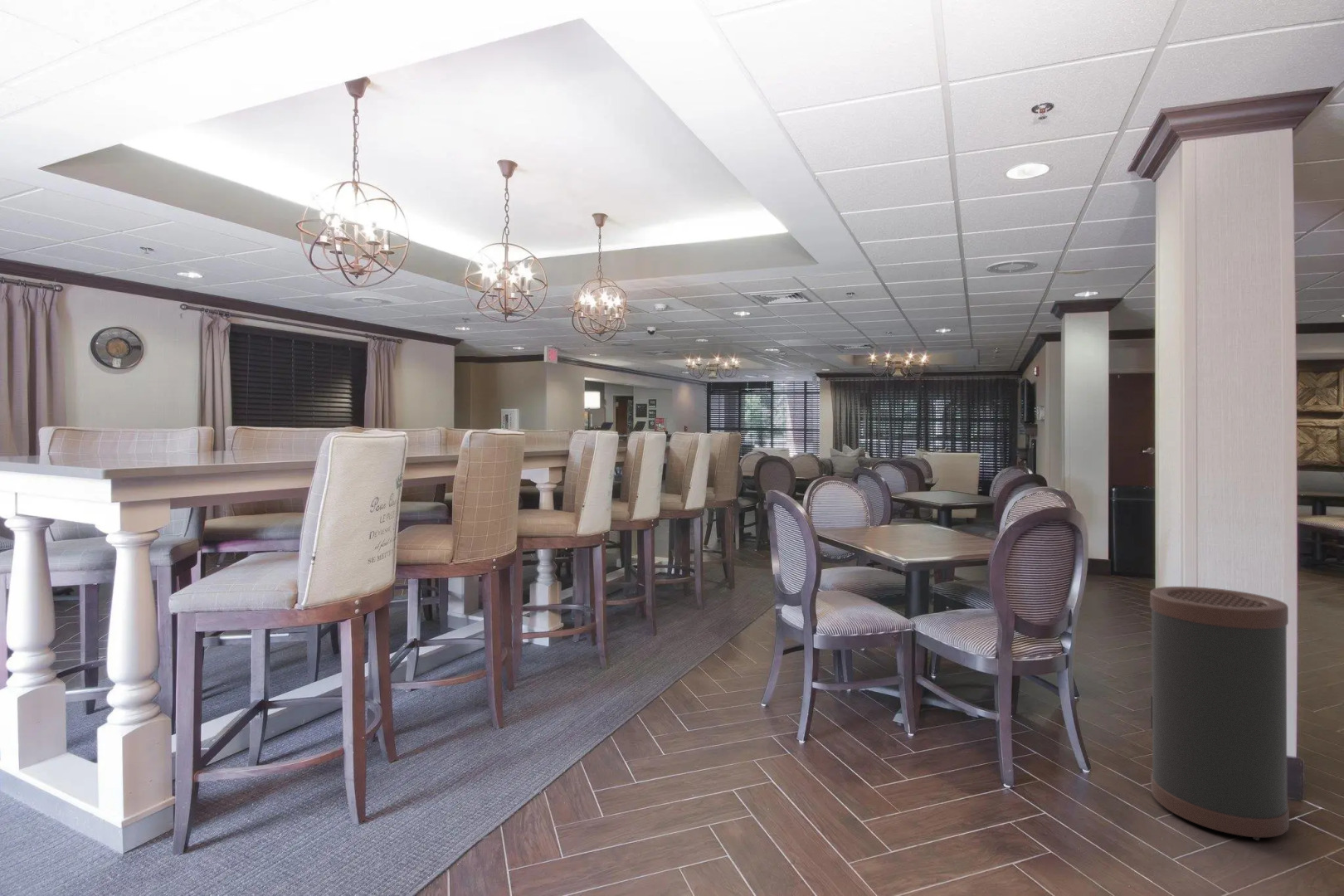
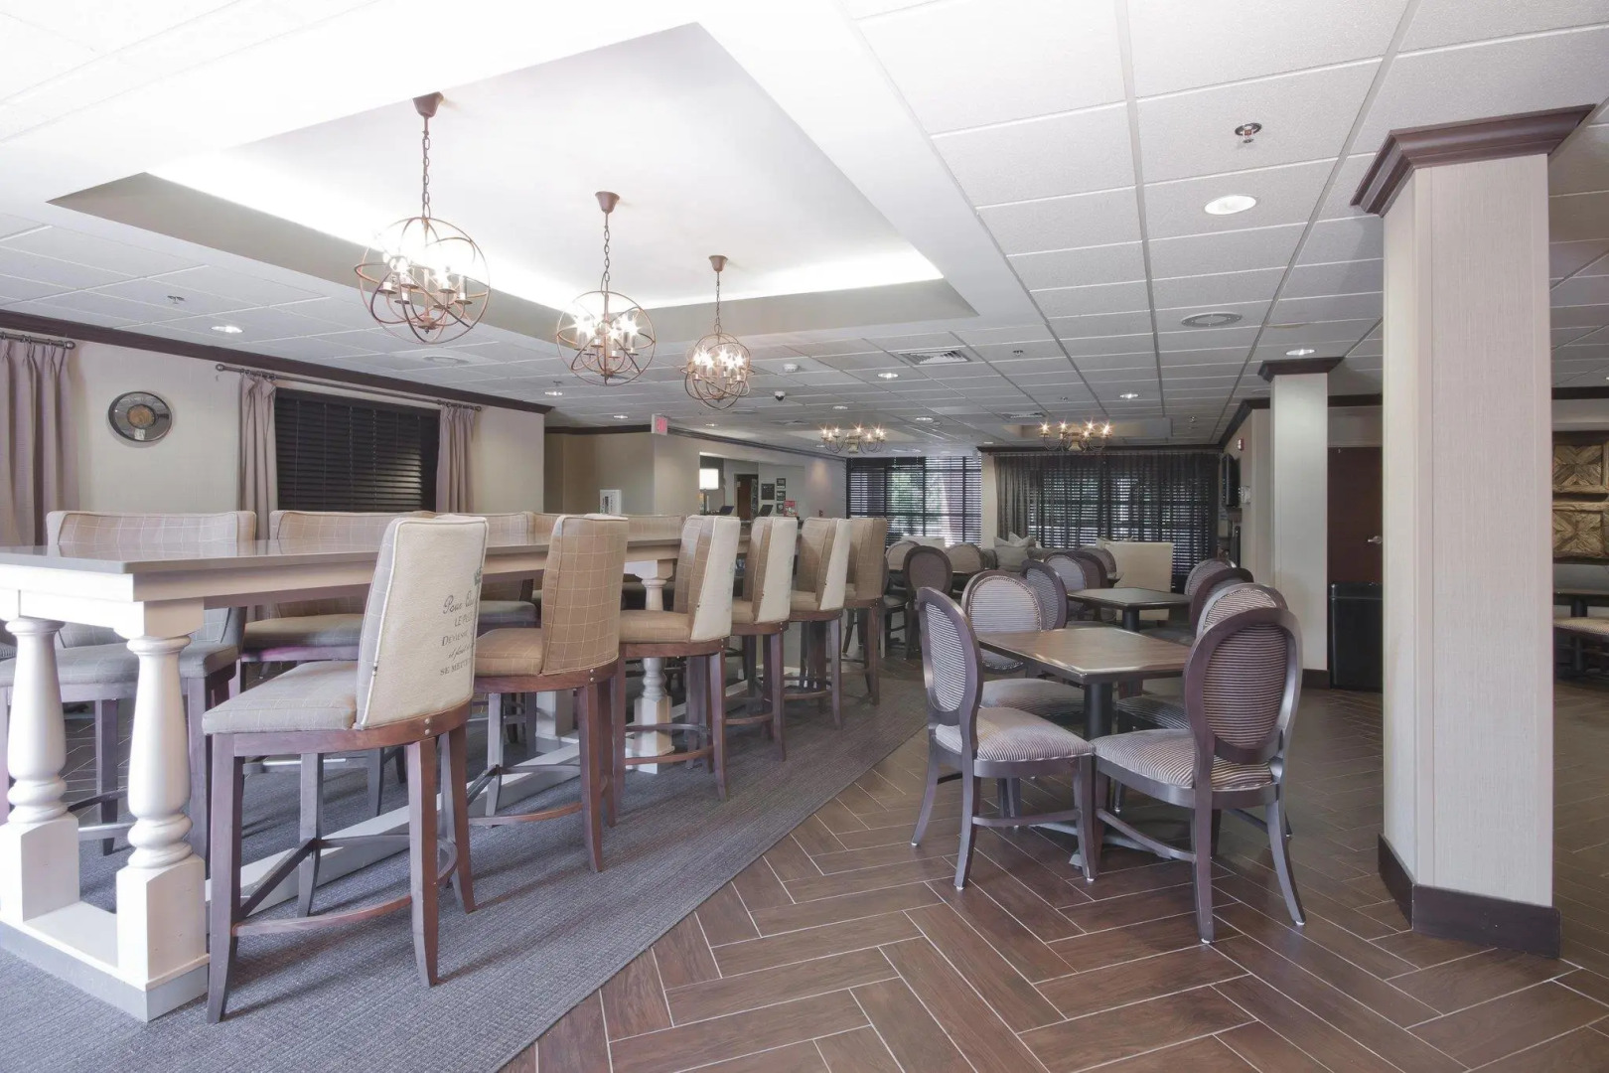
- trash can (1215, 704)
